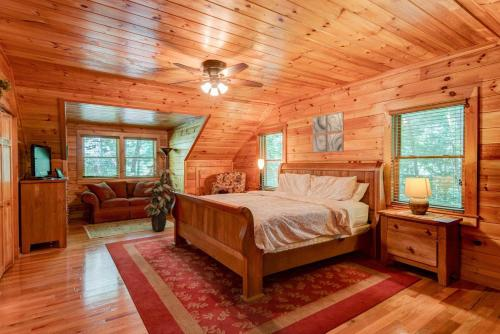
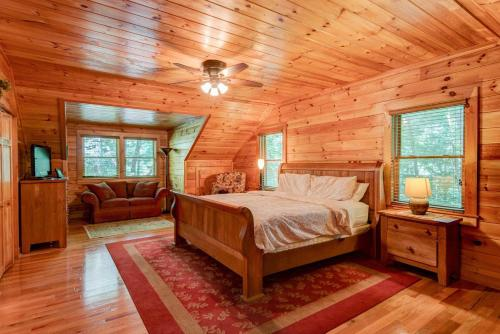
- wall art (327, 132)
- indoor plant (159, 197)
